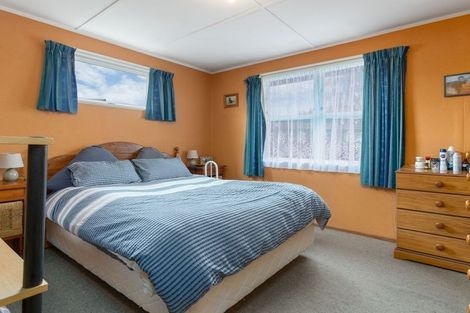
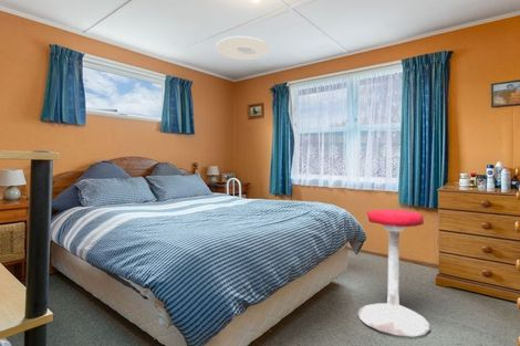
+ stool (393, 265)
+ ceiling light (242, 46)
